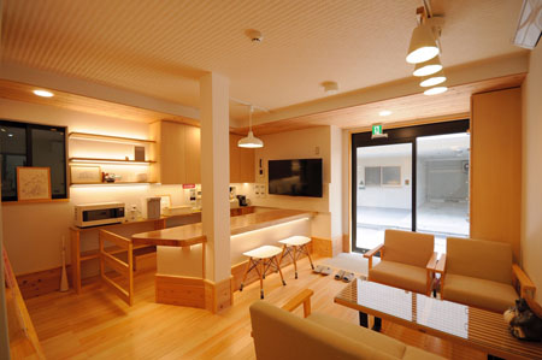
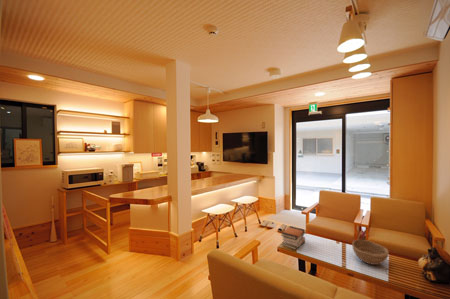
+ book stack (293, 237)
+ bowl (369, 253)
